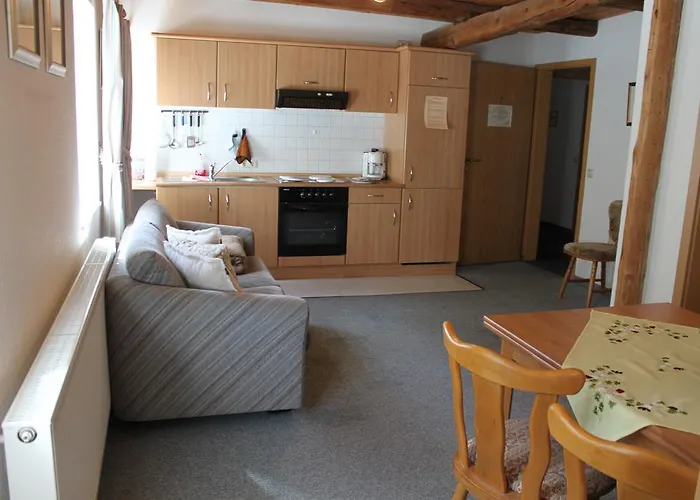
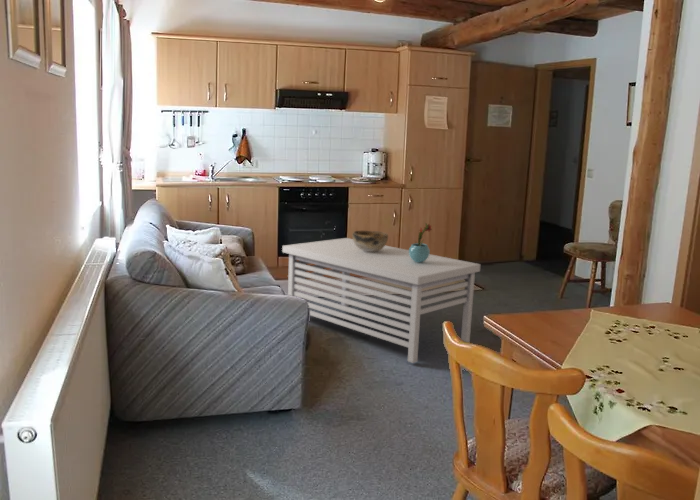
+ potted flower (421, 242)
+ coffee table (375, 292)
+ decorative bowl (370, 241)
